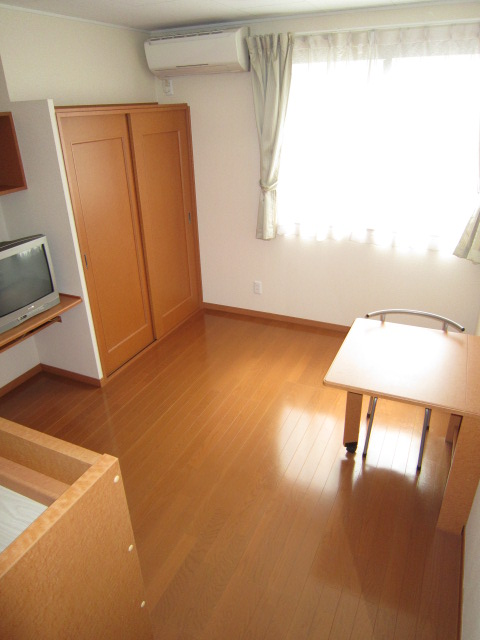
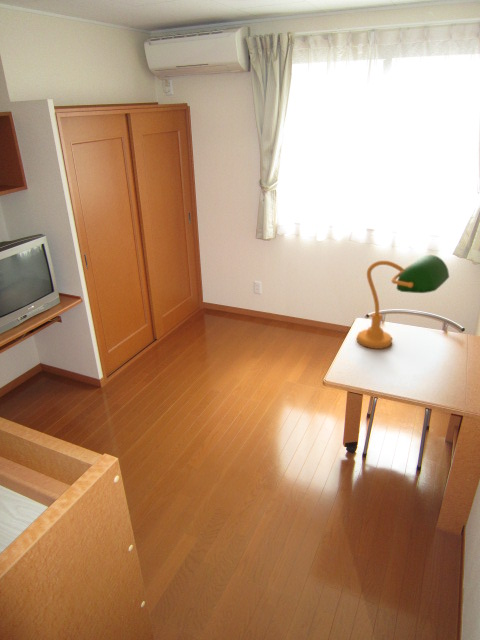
+ desk lamp (401, 291)
